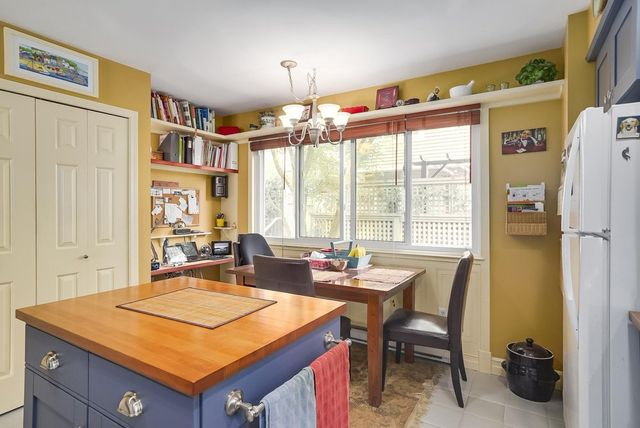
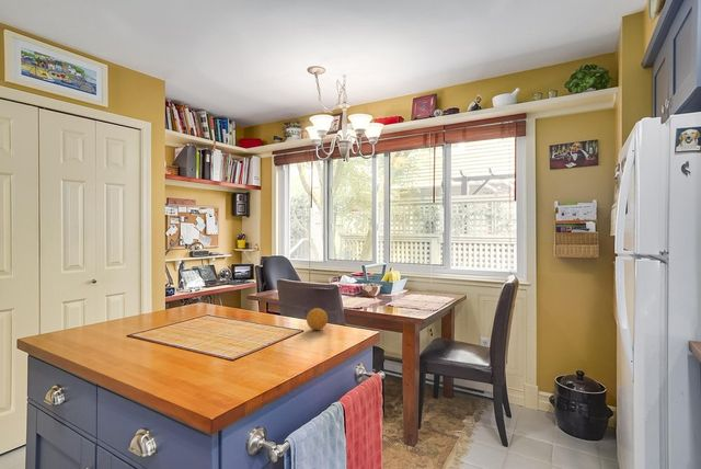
+ fruit (317, 318)
